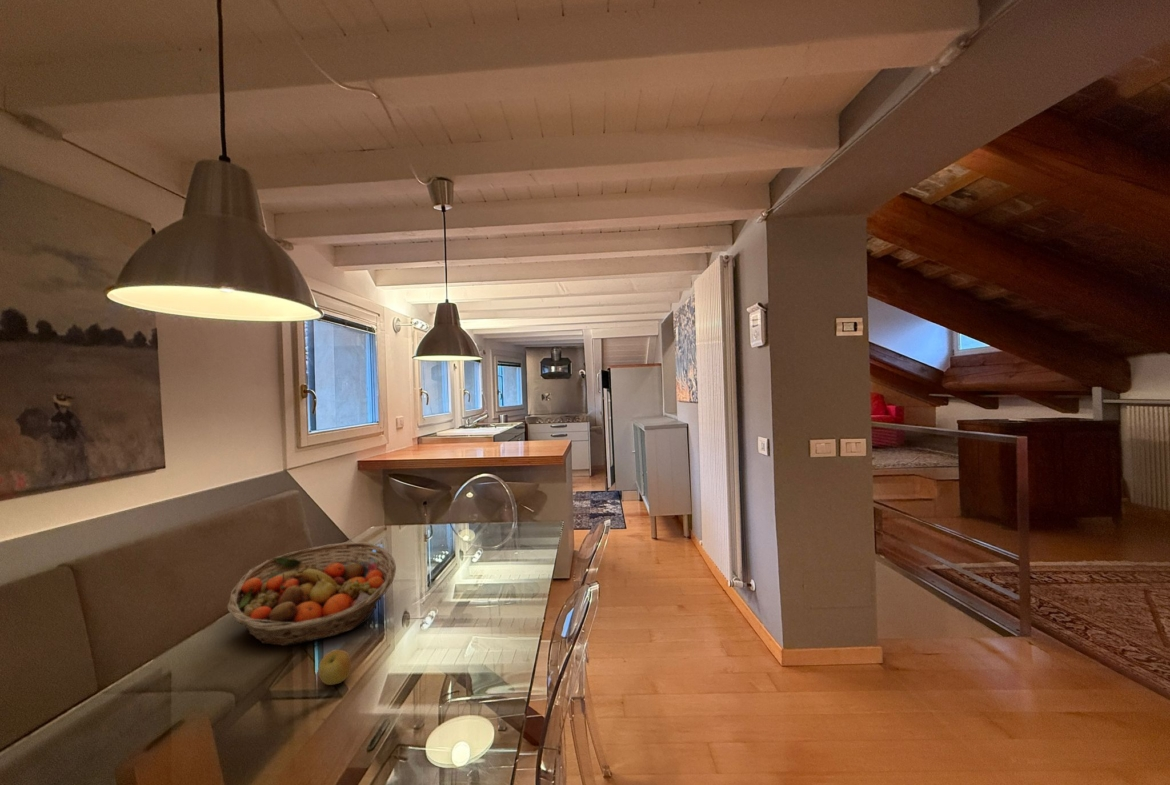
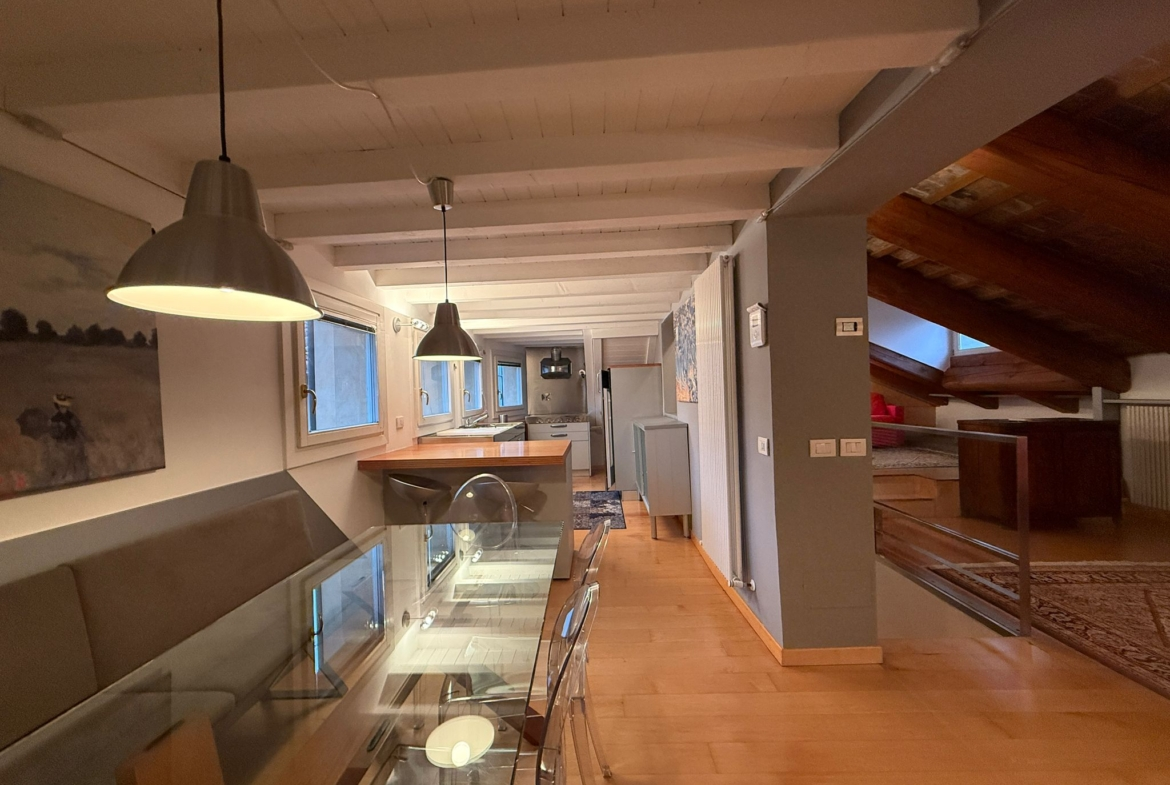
- fruit basket (318, 590)
- apple (335, 667)
